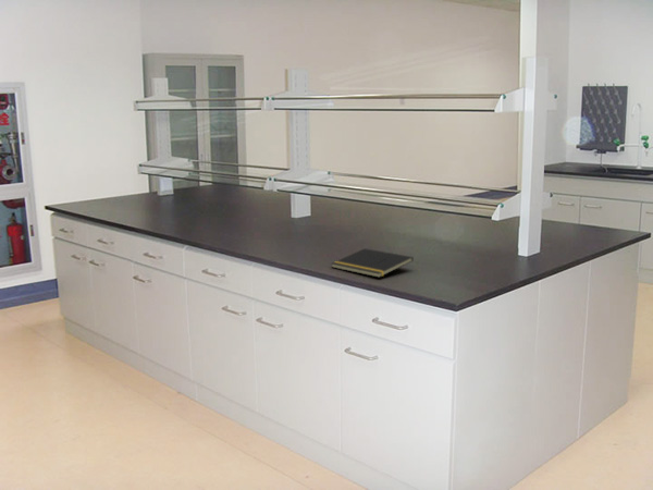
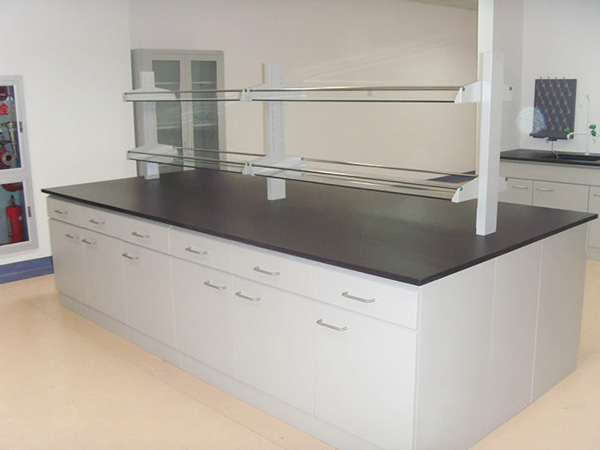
- notepad (371, 261)
